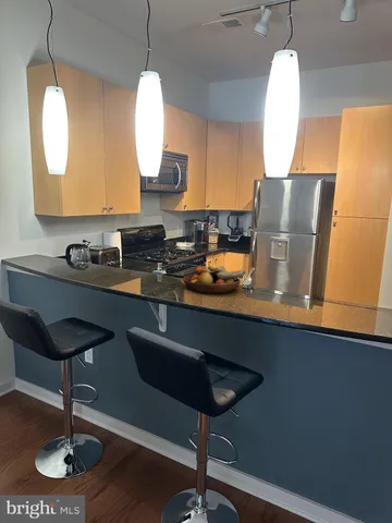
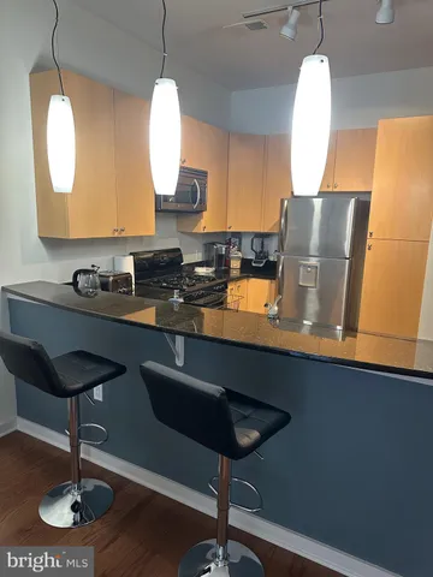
- fruit bowl (212, 276)
